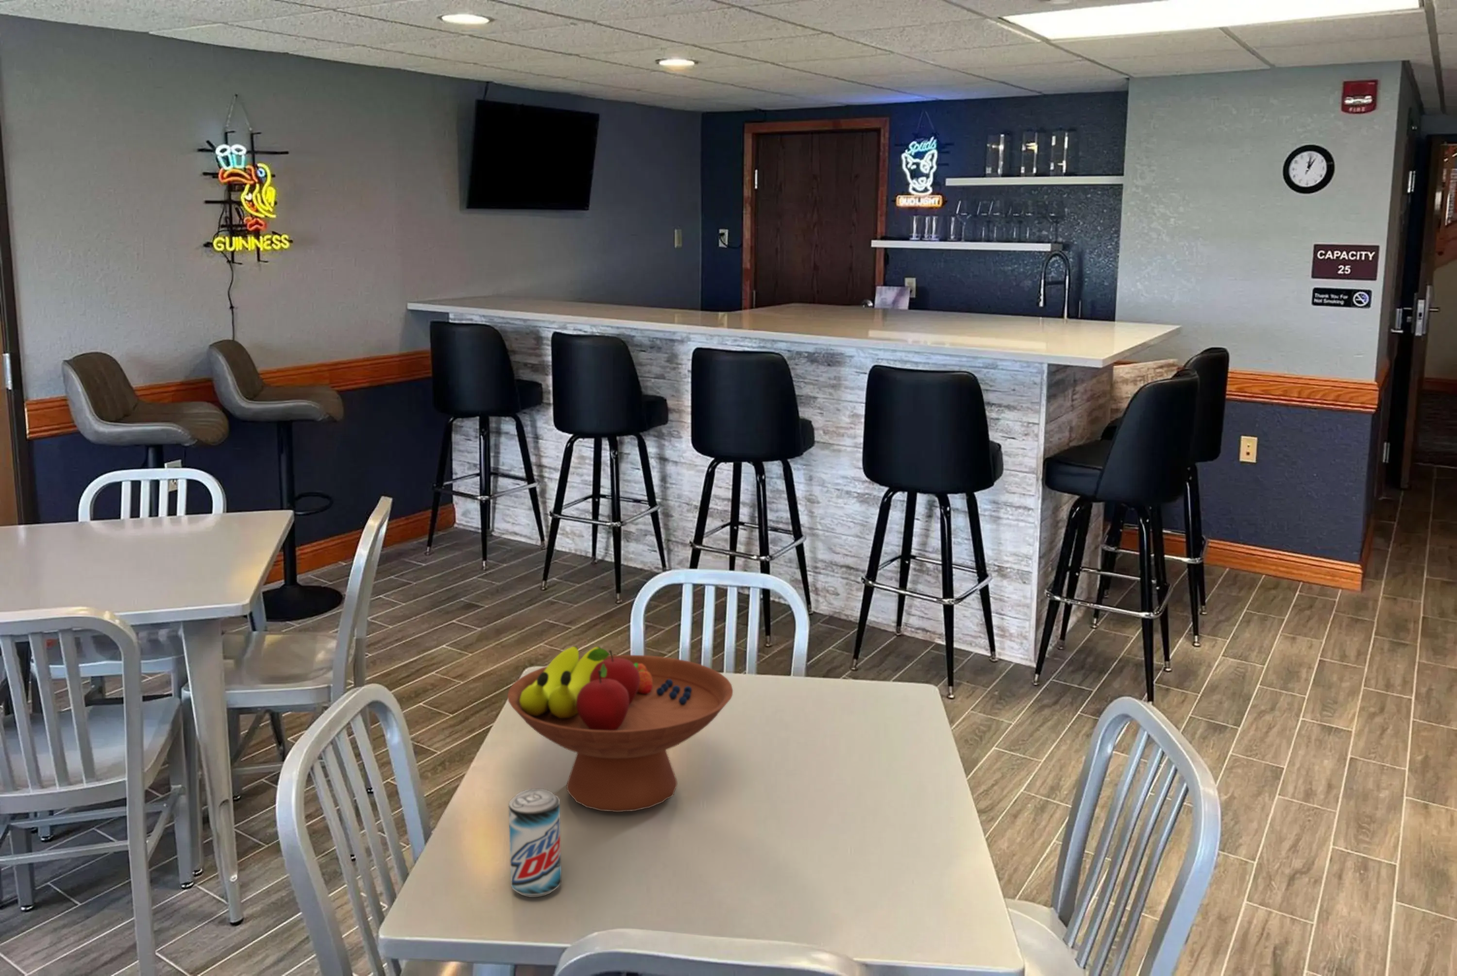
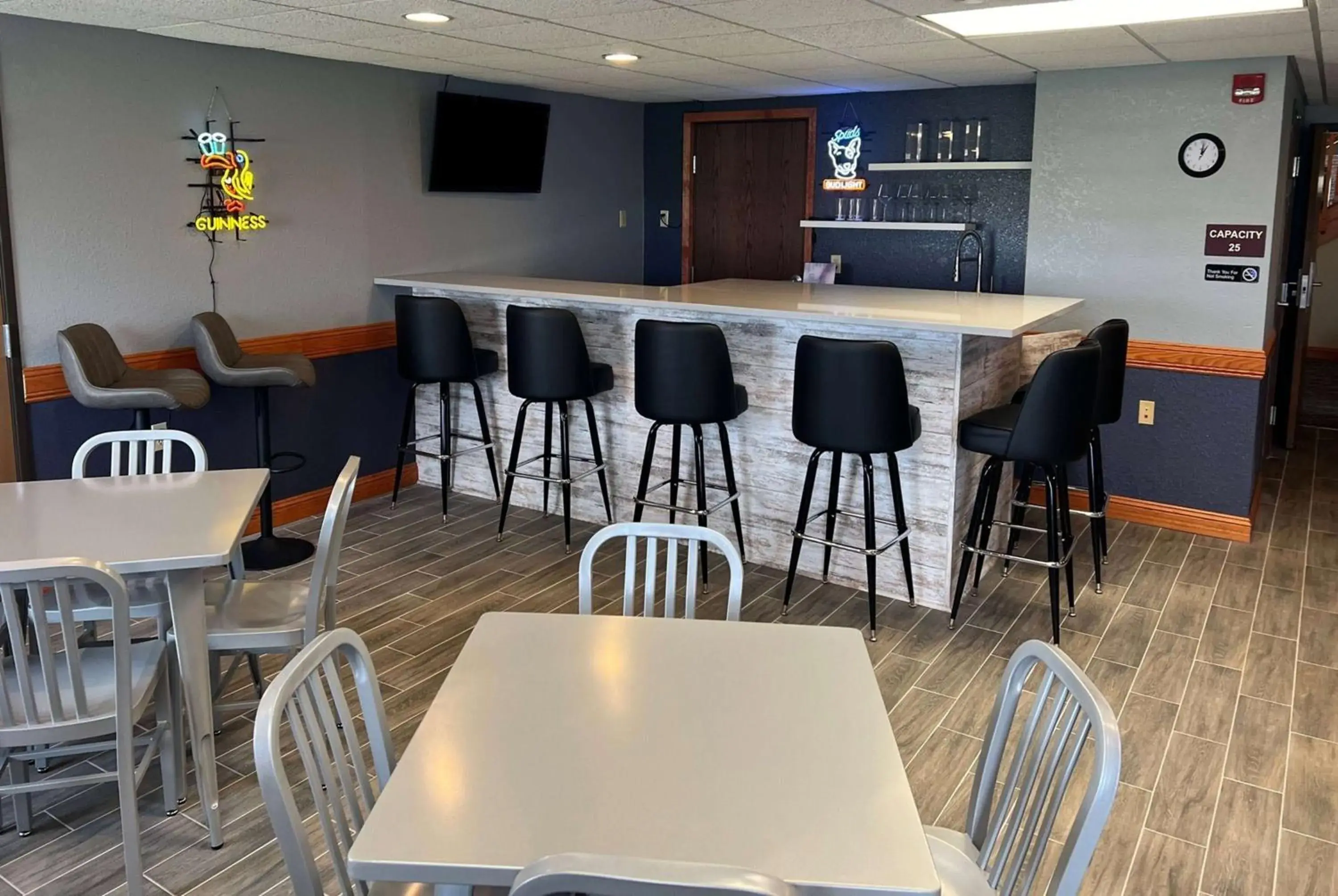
- beer can (535, 842)
- fruit bowl (622, 721)
